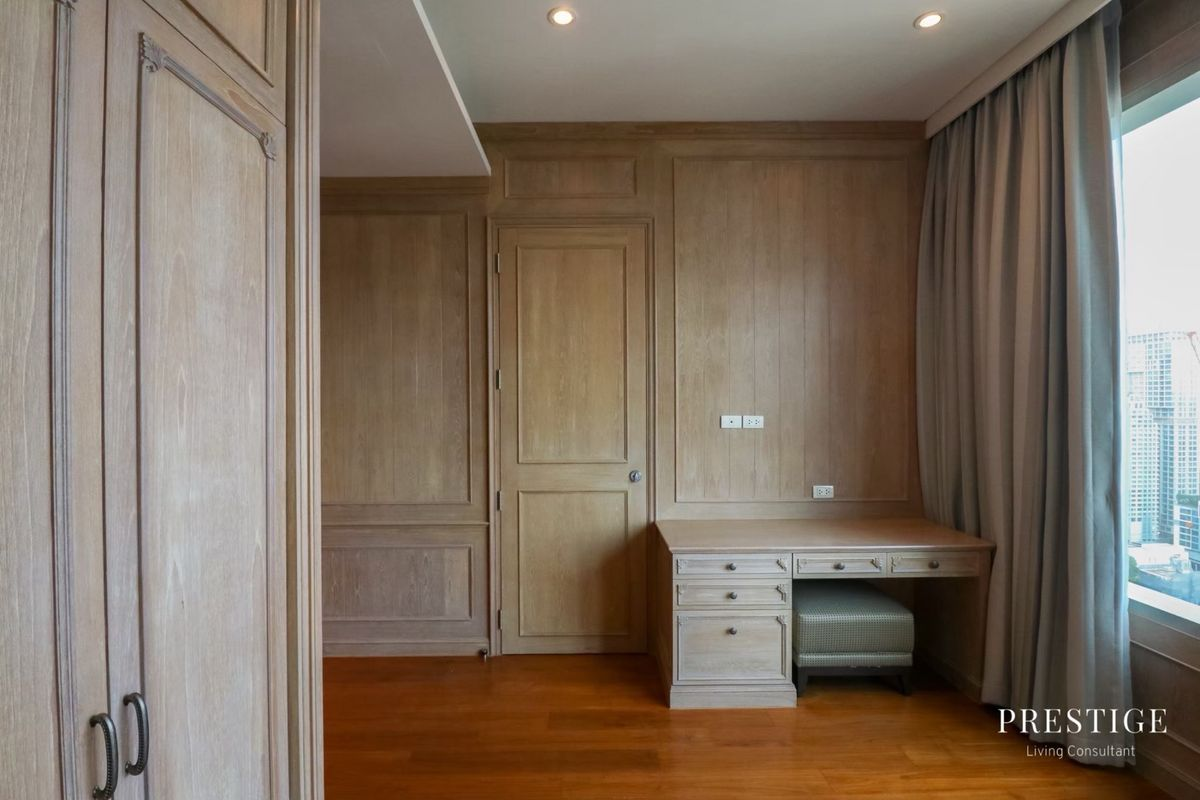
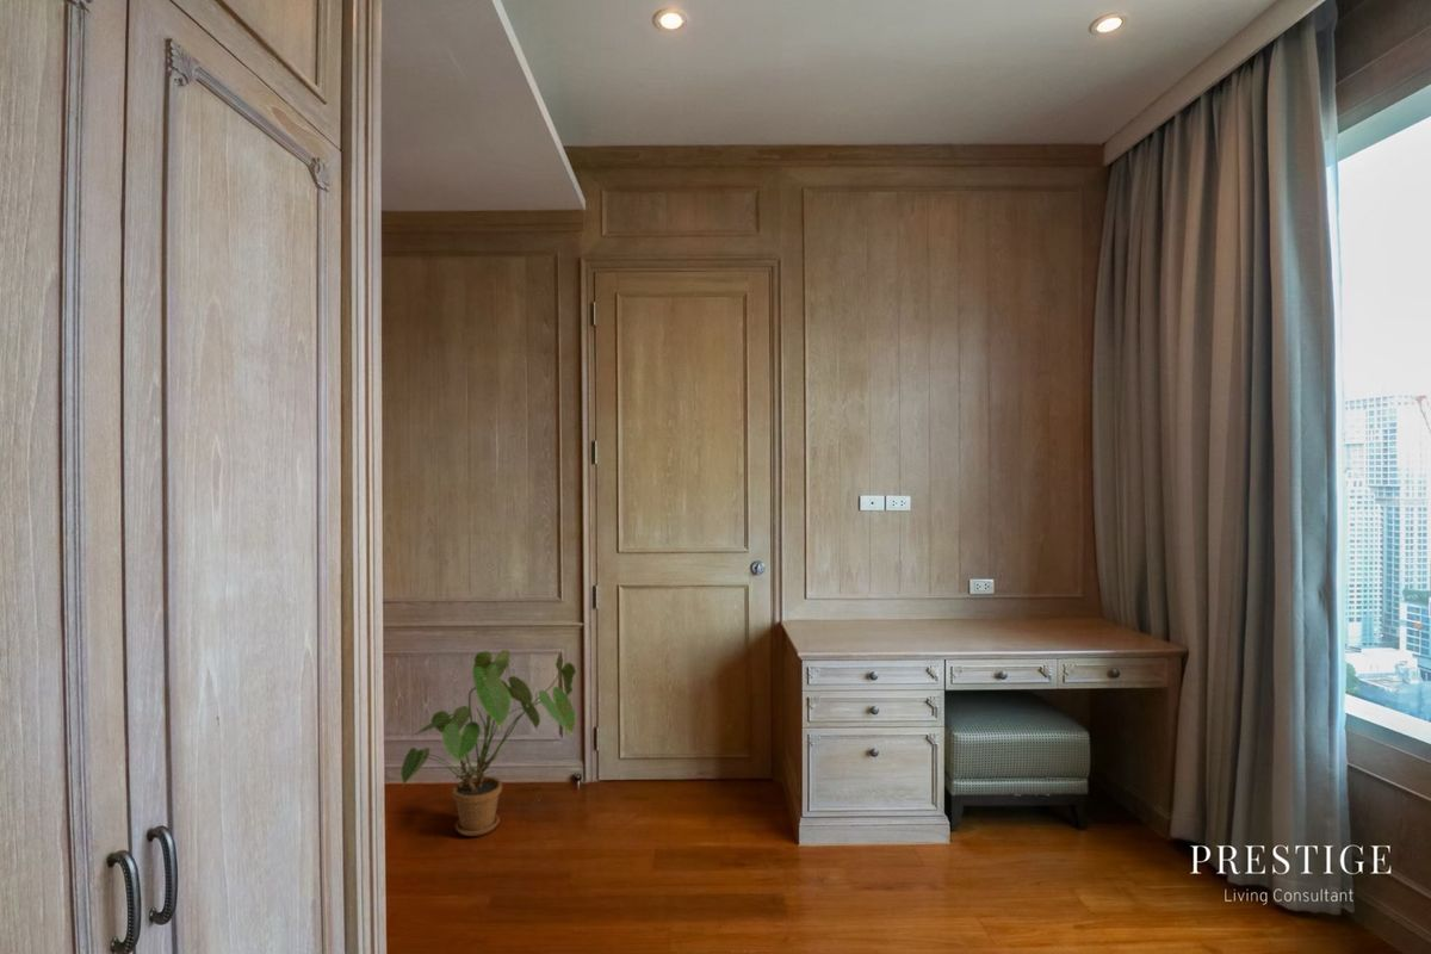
+ house plant (493, 736)
